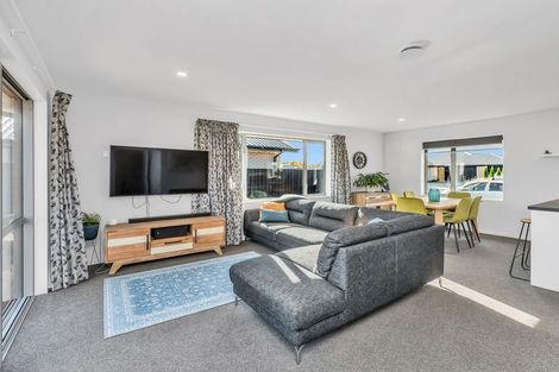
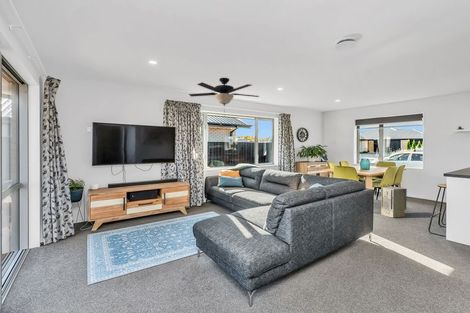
+ ceiling fan (224, 98)
+ air purifier (393, 201)
